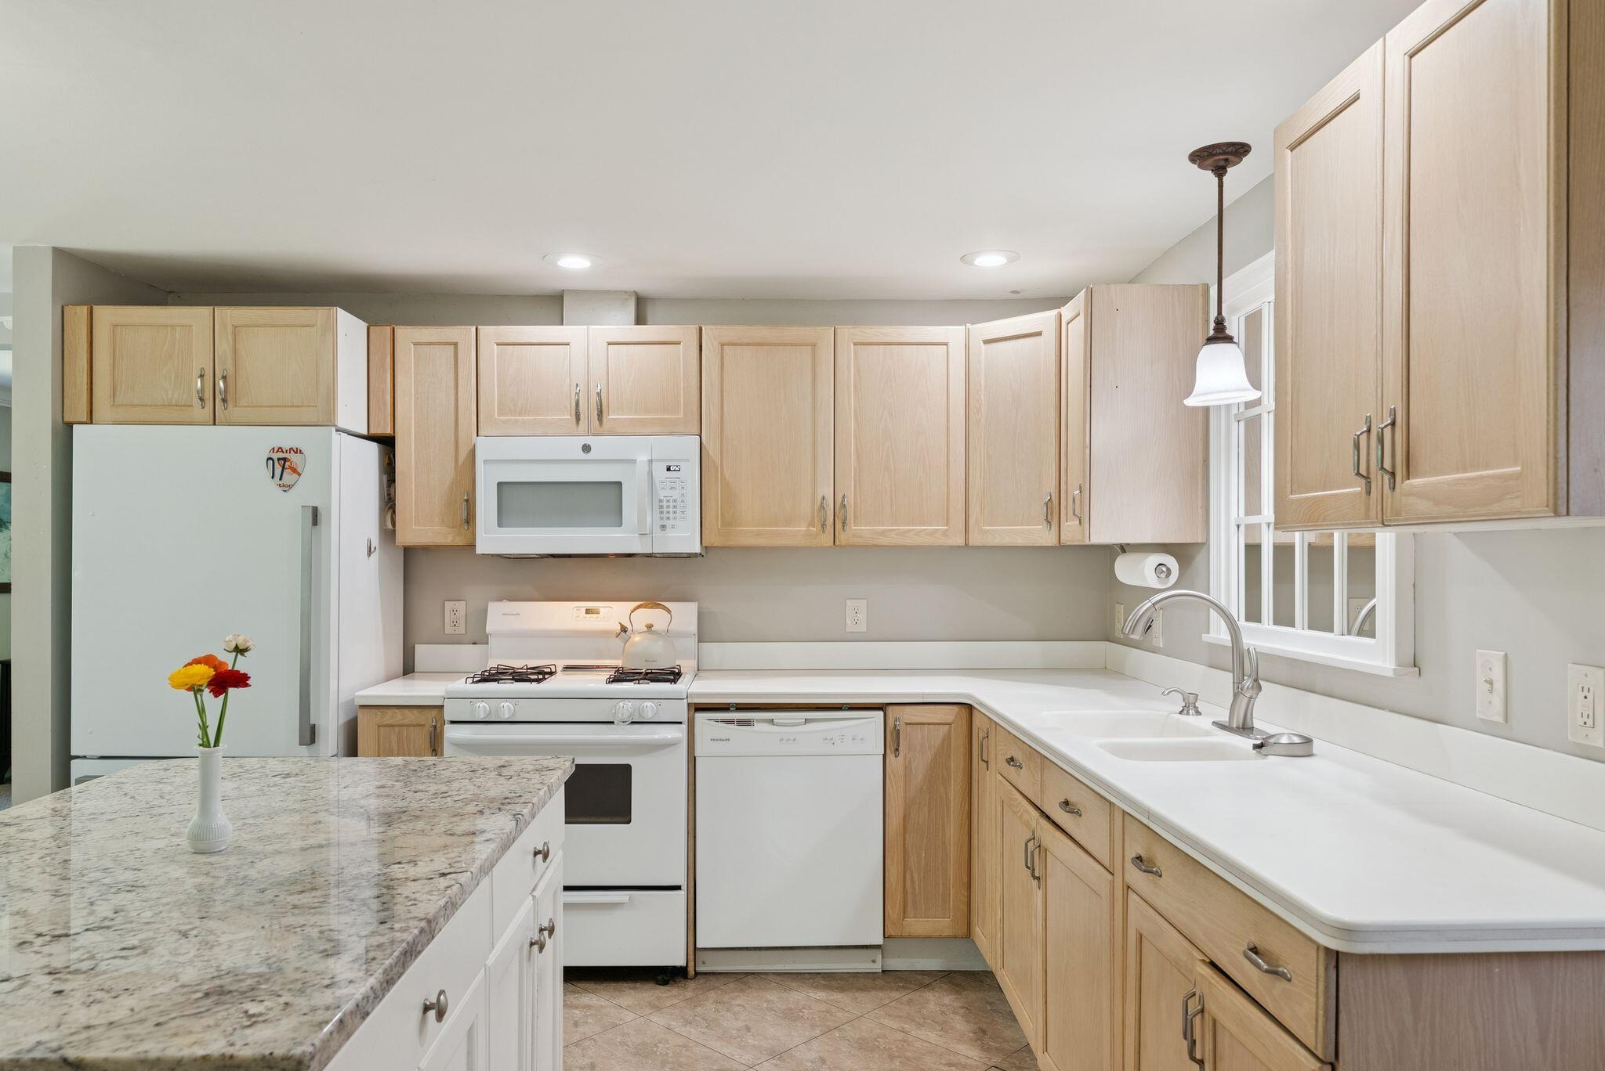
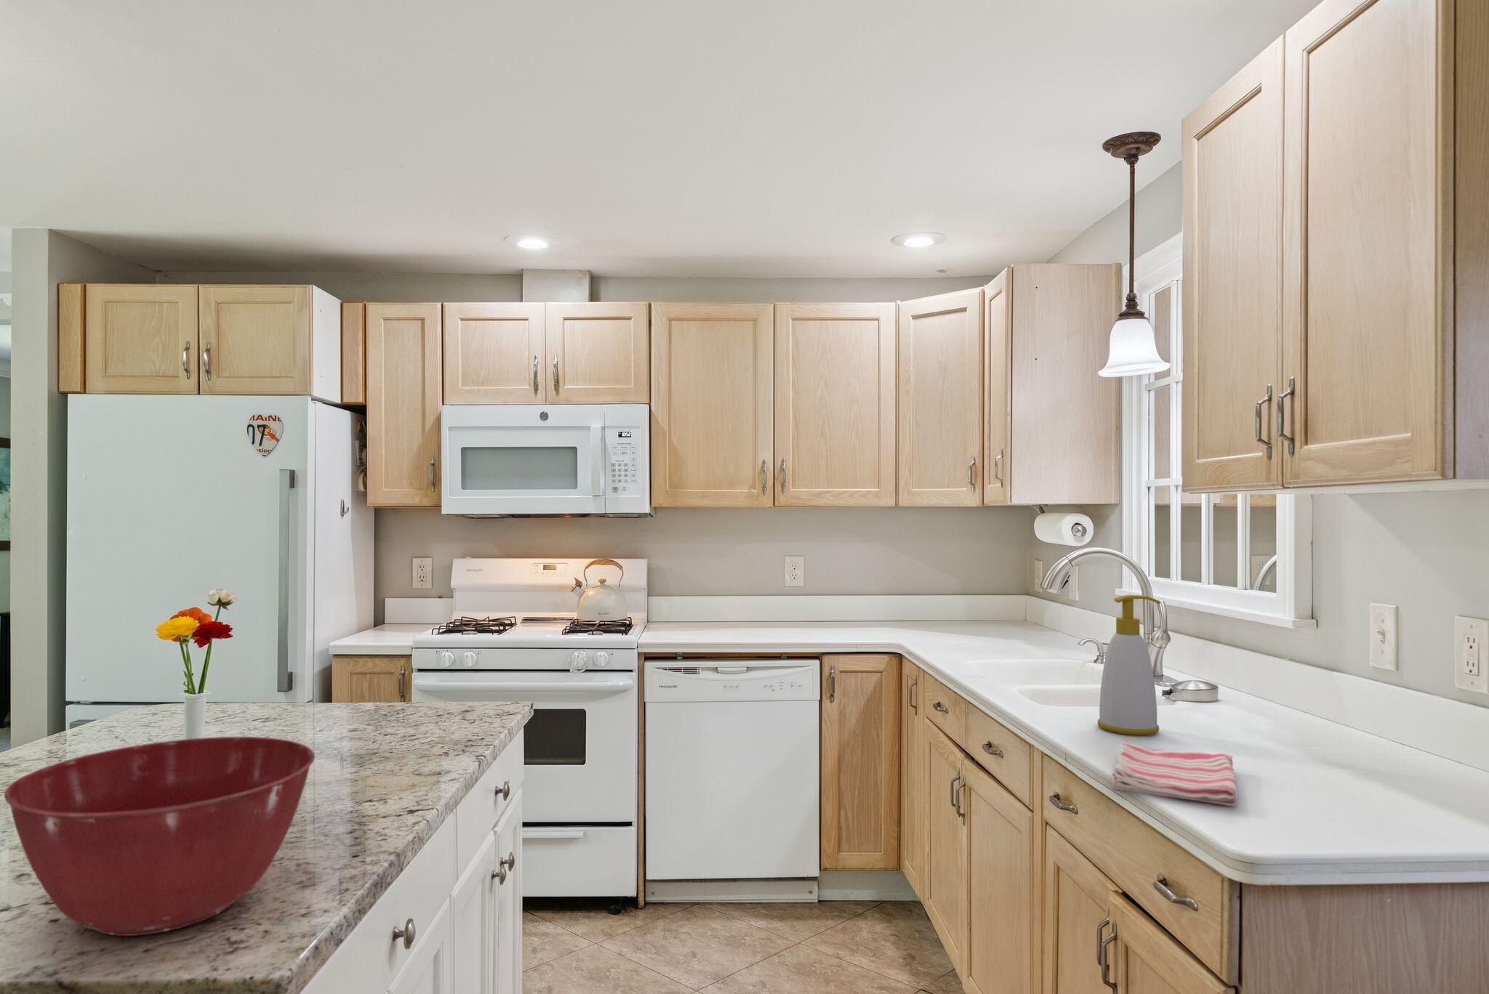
+ soap bottle (1128, 662)
+ dish towel (1174, 768)
+ mixing bowl (171, 836)
